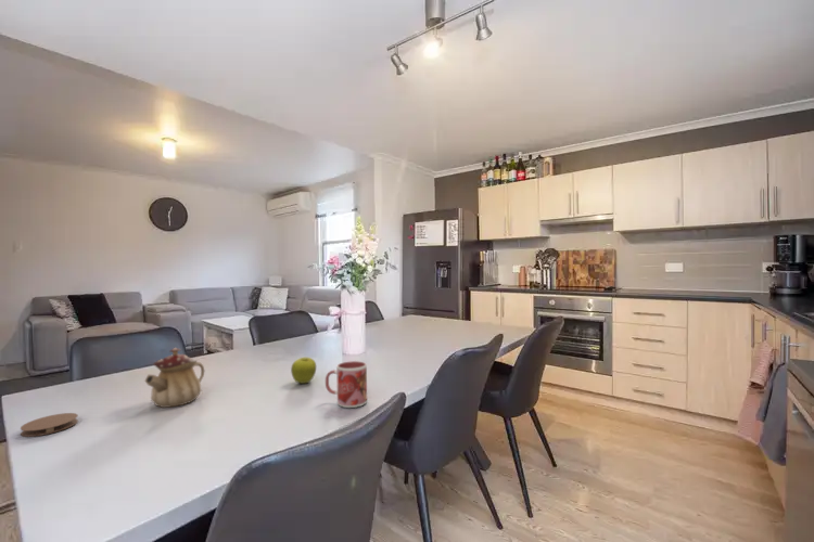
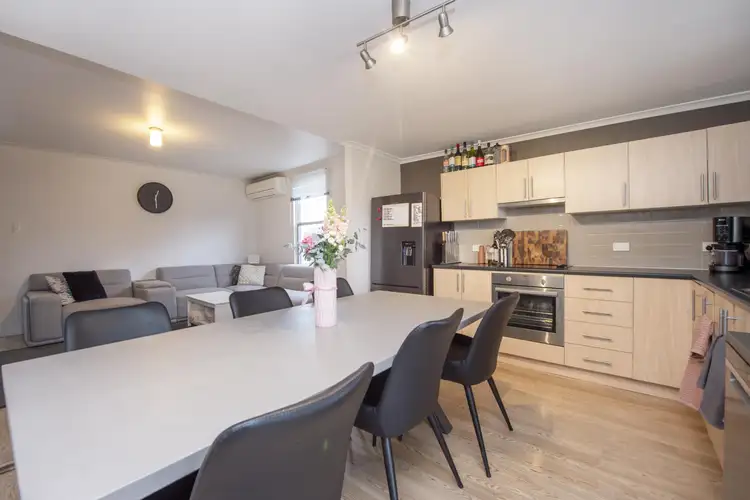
- mug (345, 383)
- fruit (304, 370)
- coaster (50, 424)
- teapot (178, 373)
